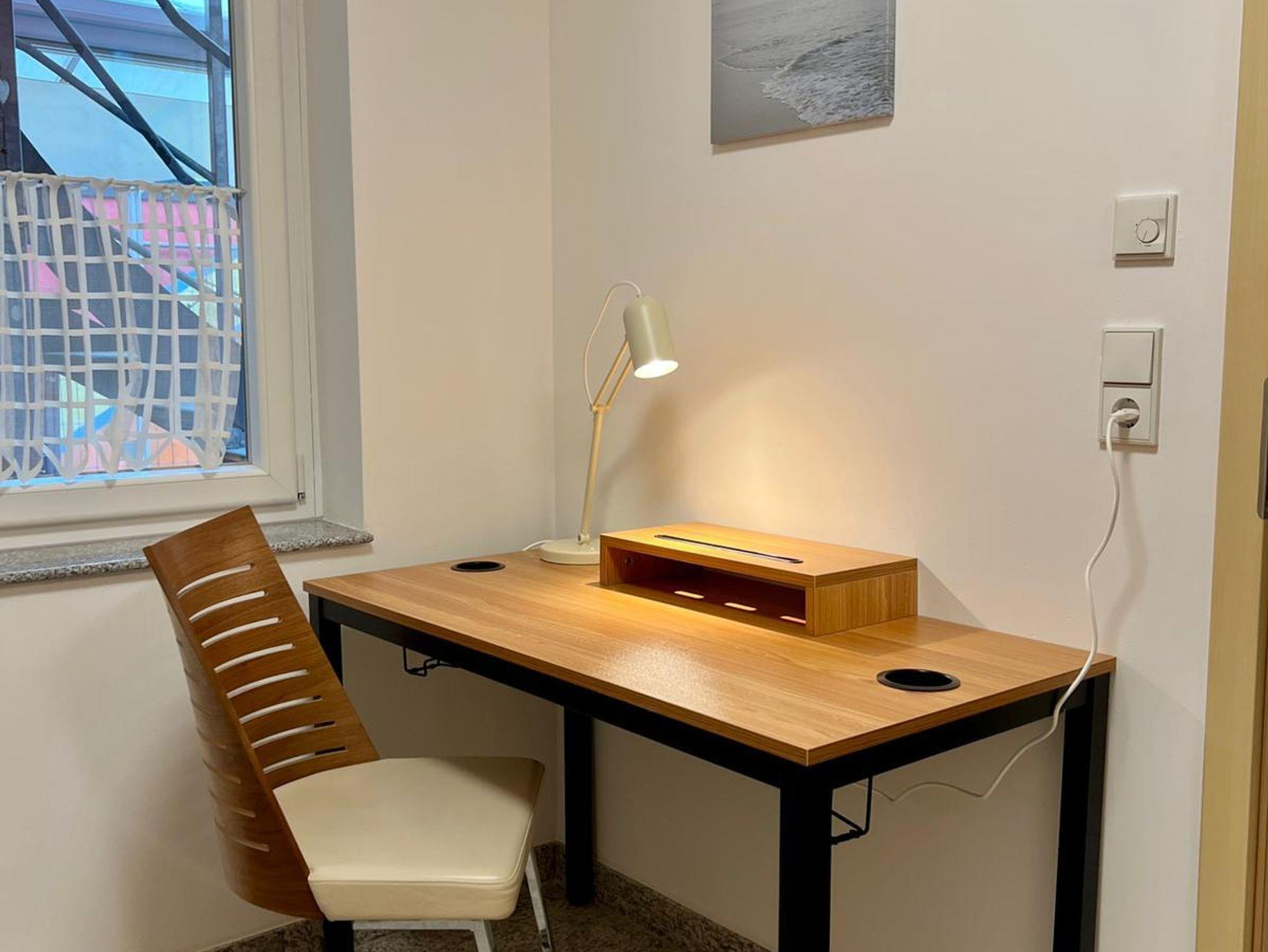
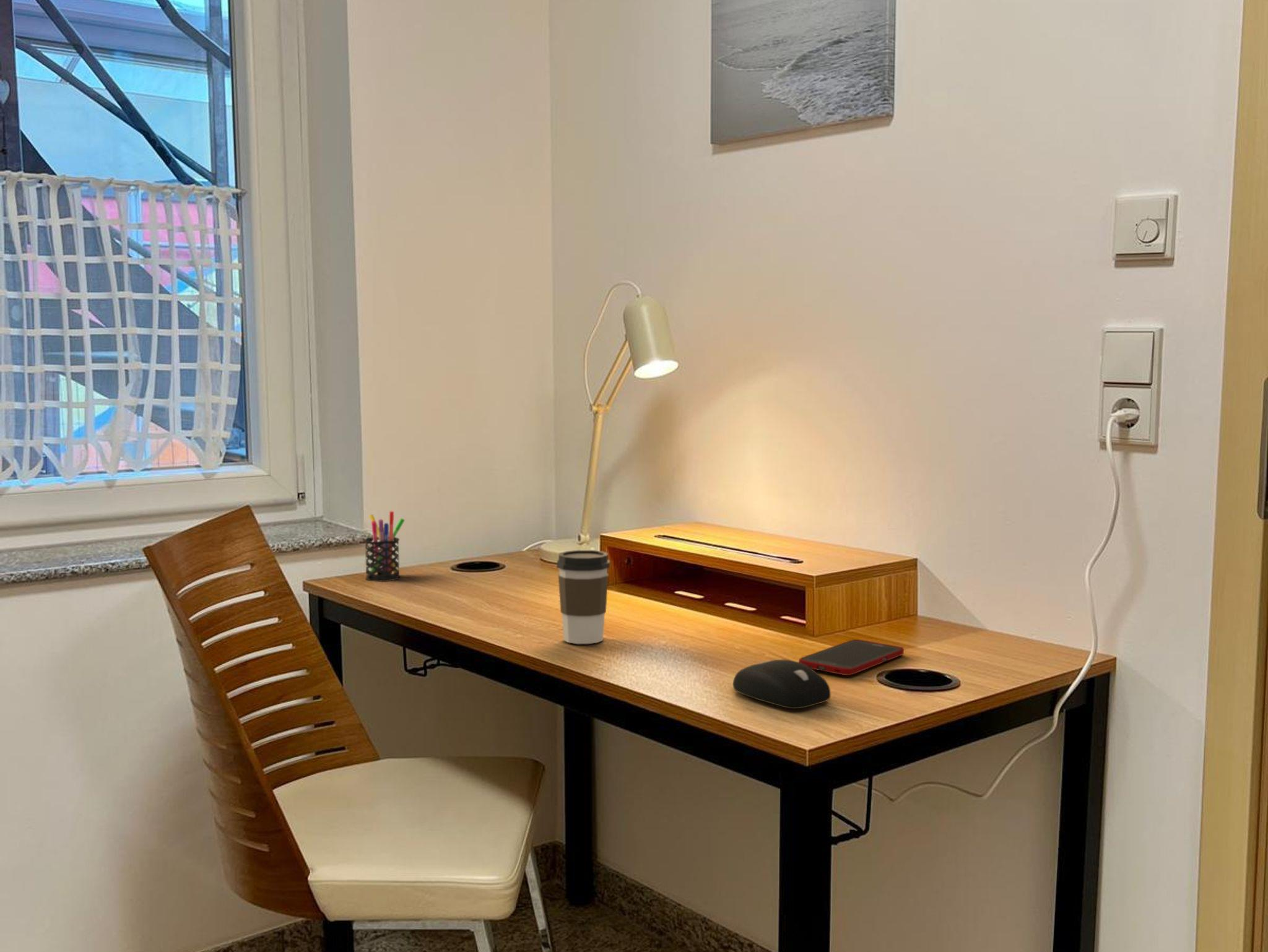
+ computer mouse (777, 679)
+ pen holder (386, 544)
+ coffee cup (583, 597)
+ cell phone (852, 657)
